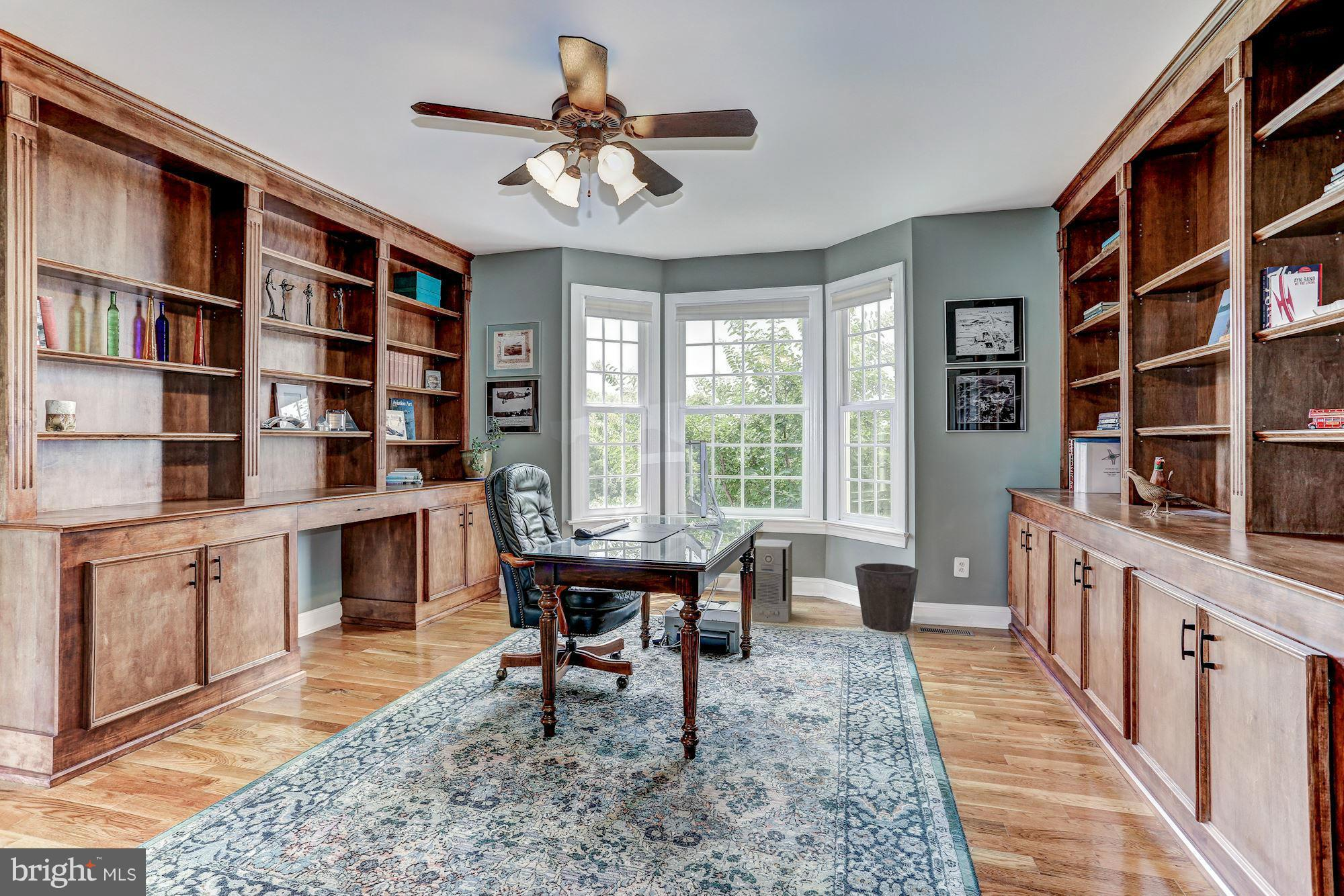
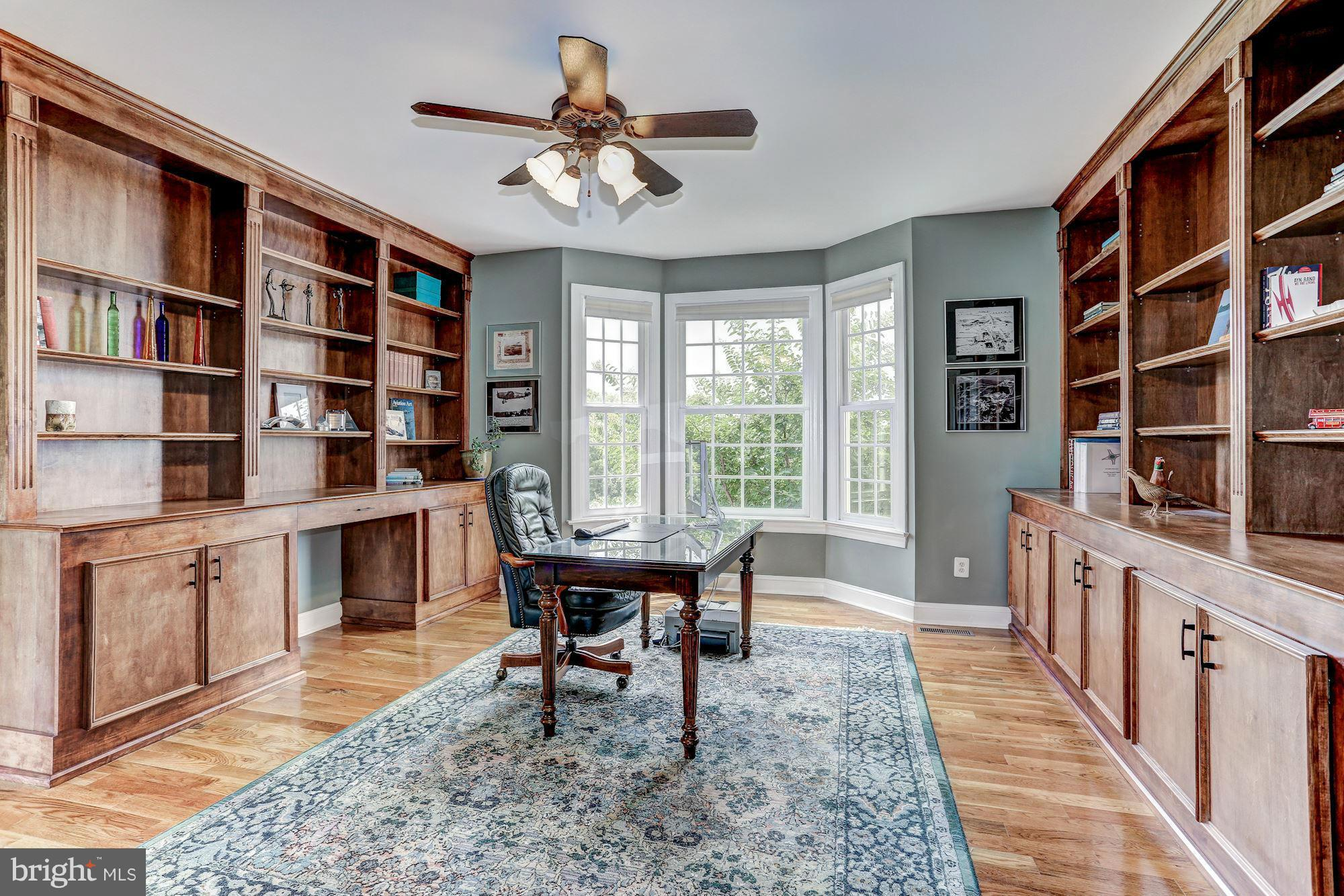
- air purifier (771, 579)
- waste bin (886, 596)
